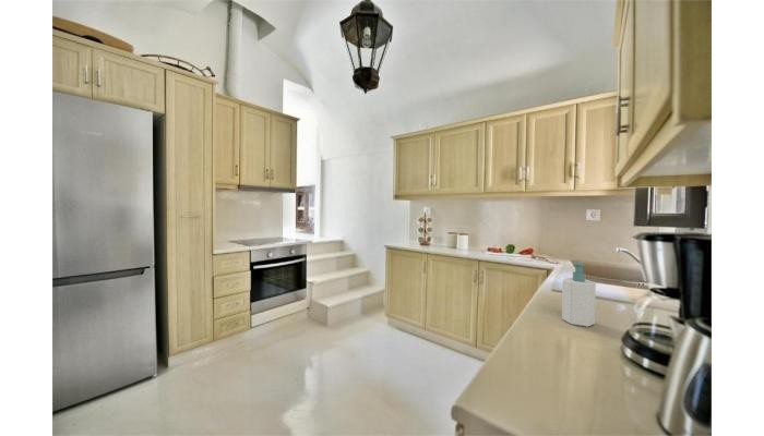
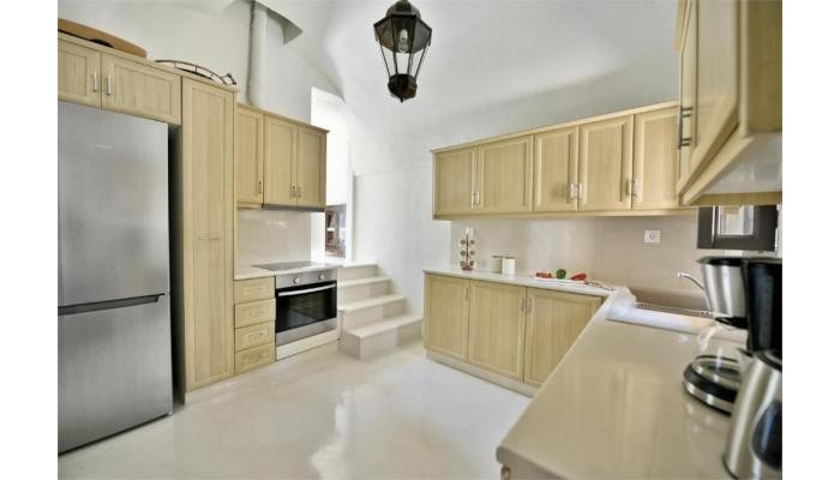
- soap bottle (578, 292)
